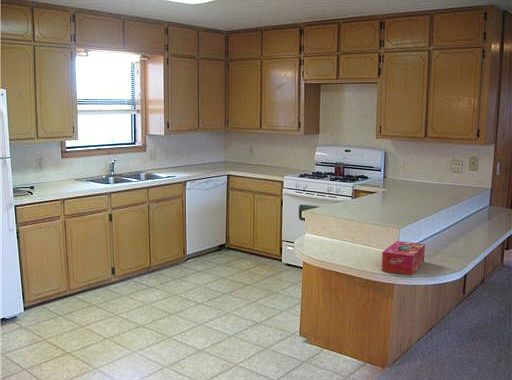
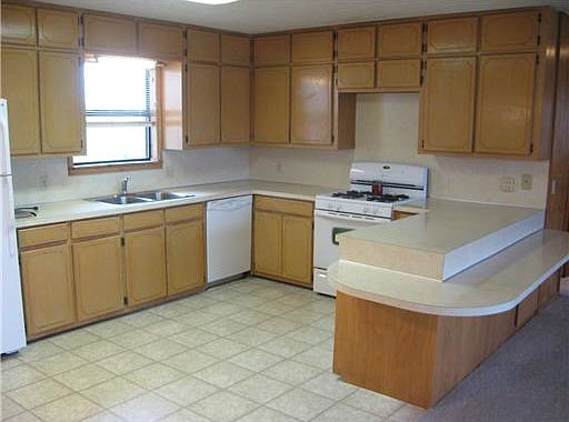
- tissue box (403, 257)
